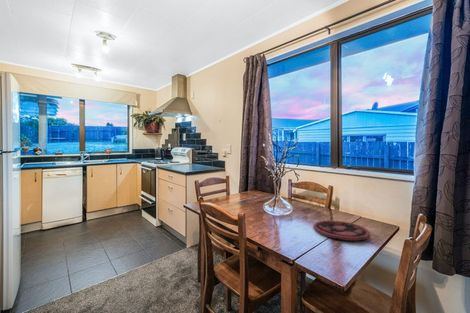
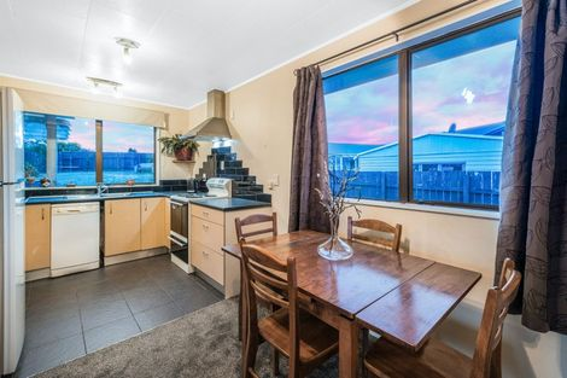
- plate (340, 229)
